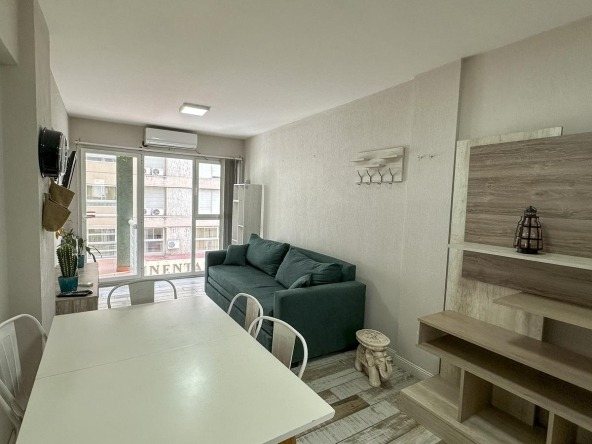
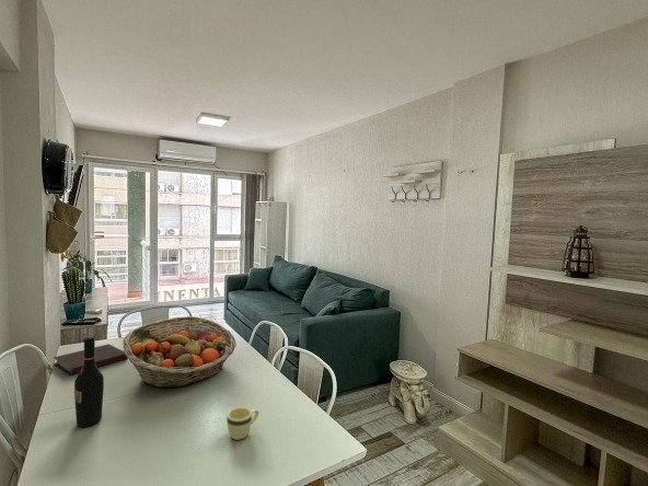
+ mug (243, 421)
+ notebook (94, 358)
+ fruit basket (182, 349)
+ wine bottle (89, 380)
